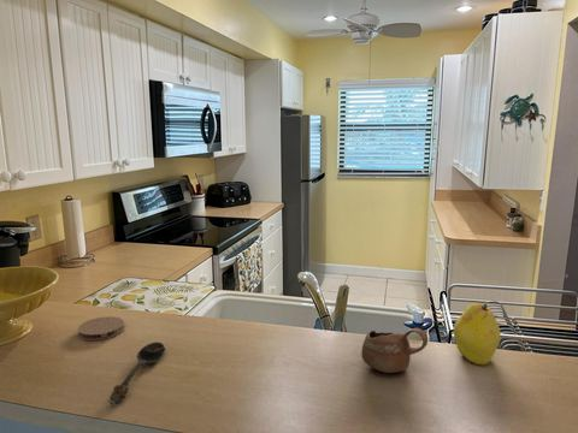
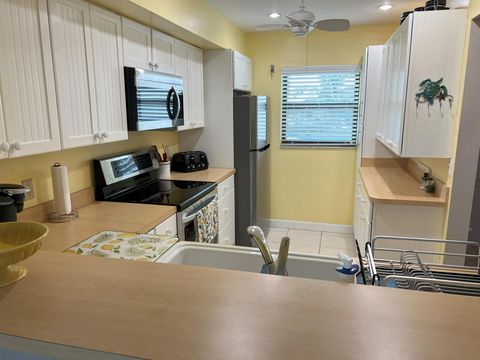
- cup (390, 346)
- spoon (137, 368)
- coaster (101, 327)
- fruit (477, 331)
